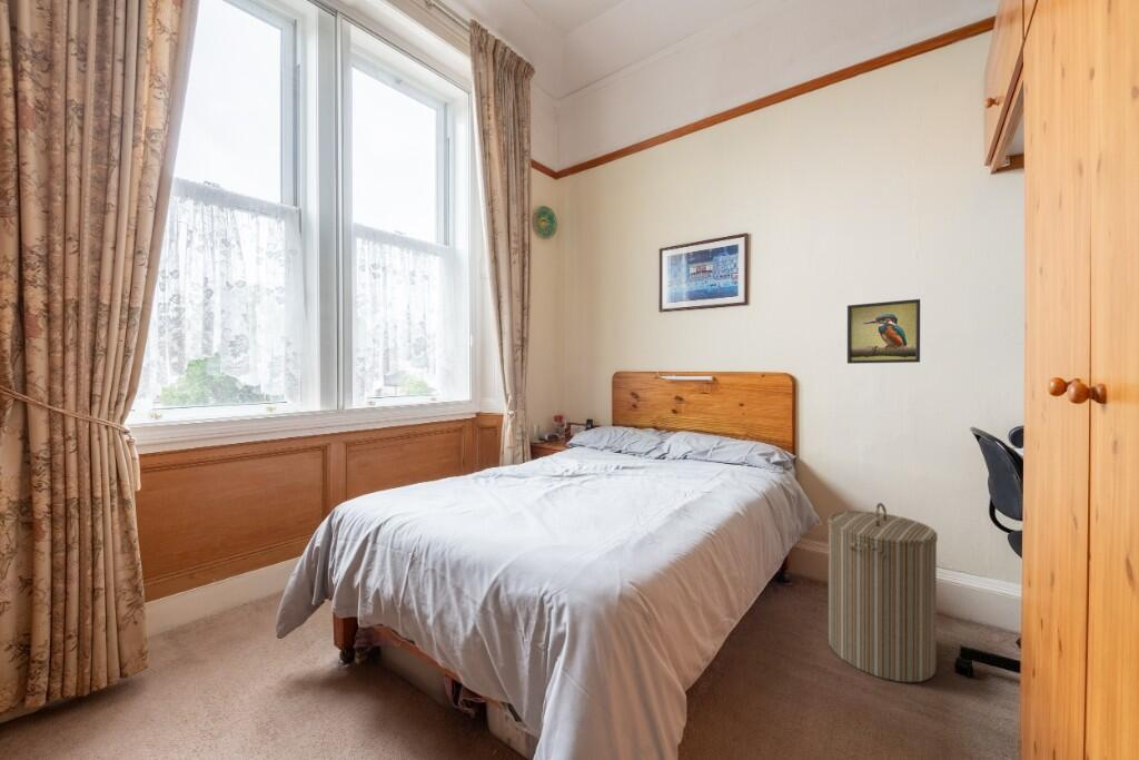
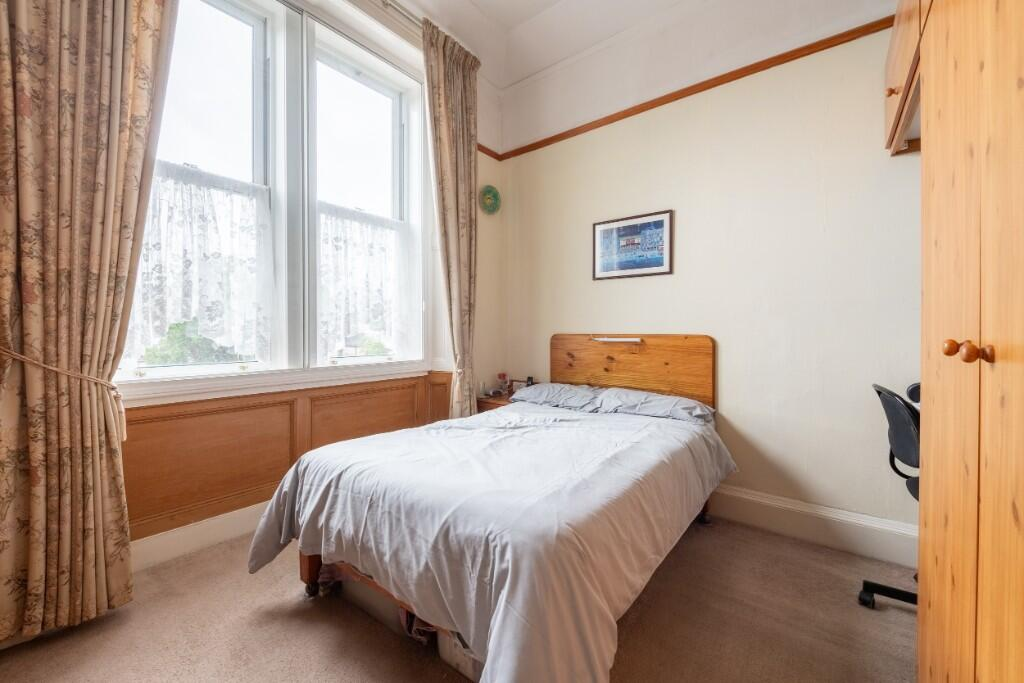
- laundry hamper (879, 579)
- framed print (882, 333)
